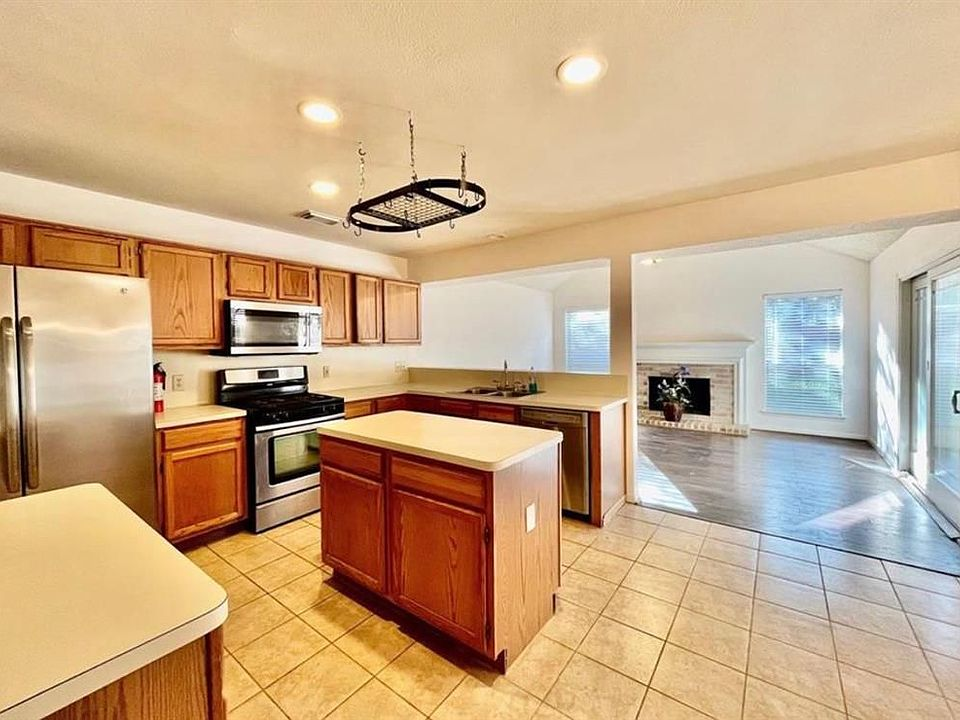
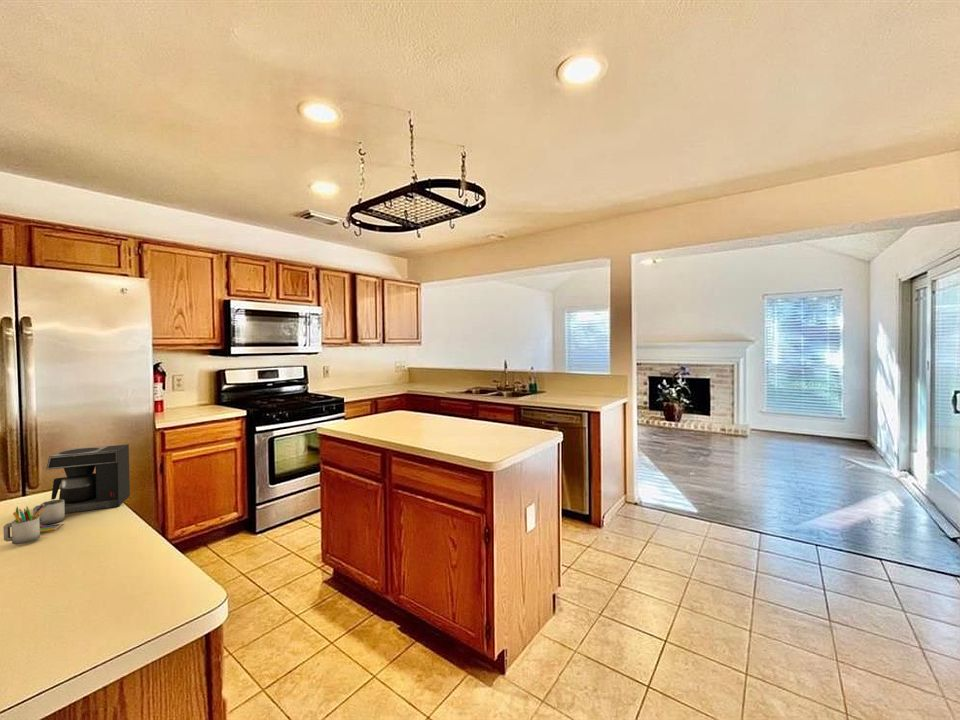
+ coffee maker (71, 488)
